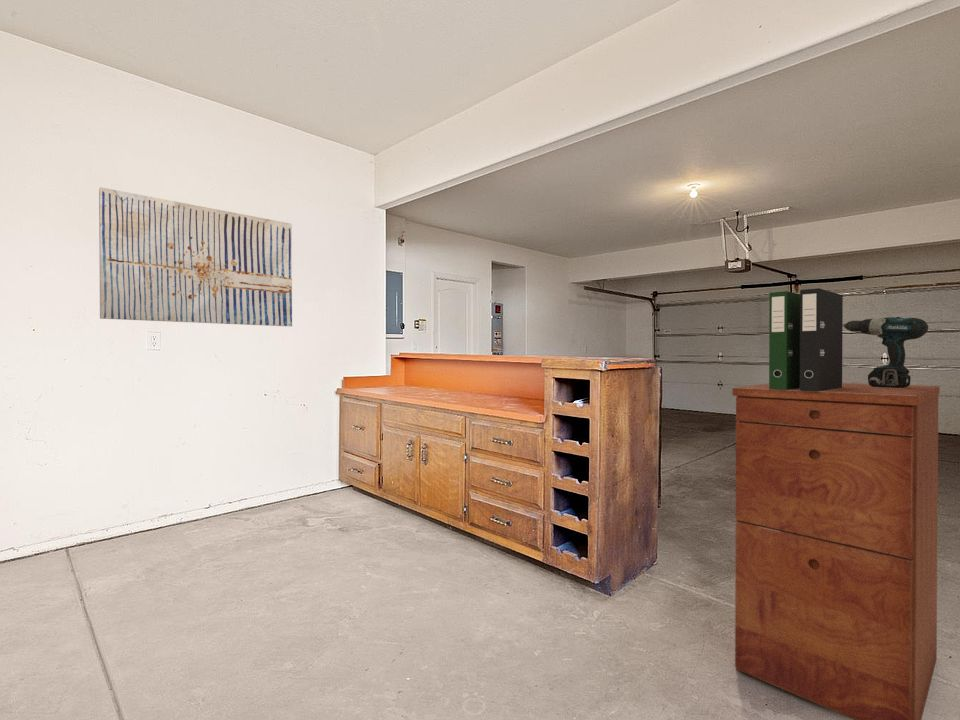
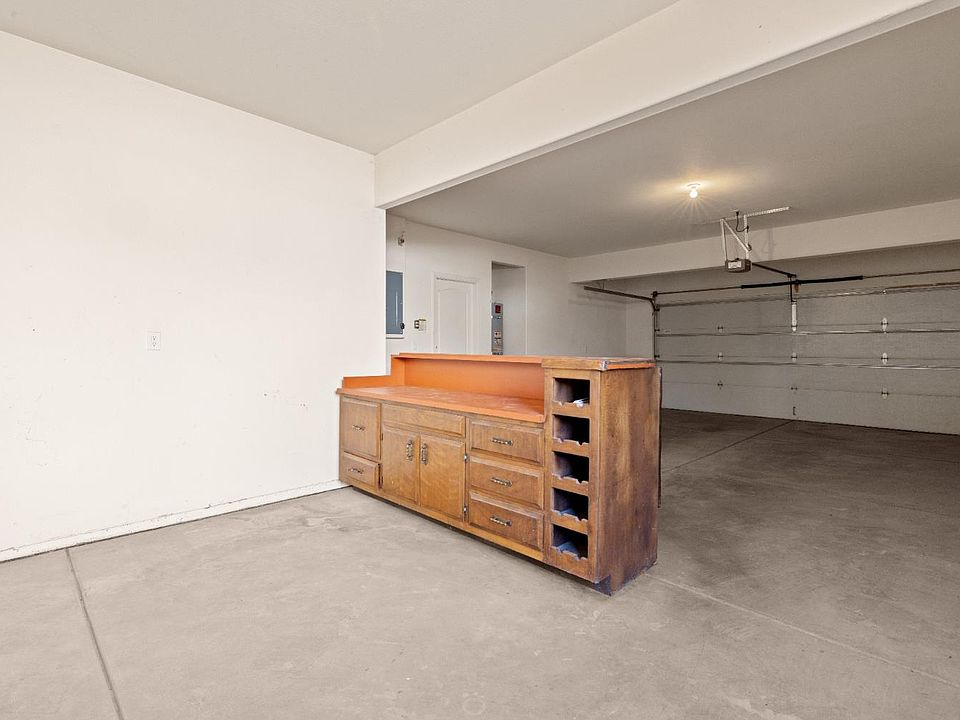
- binder (809, 340)
- power drill (887, 350)
- wall art (207, 265)
- filing cabinet (837, 526)
